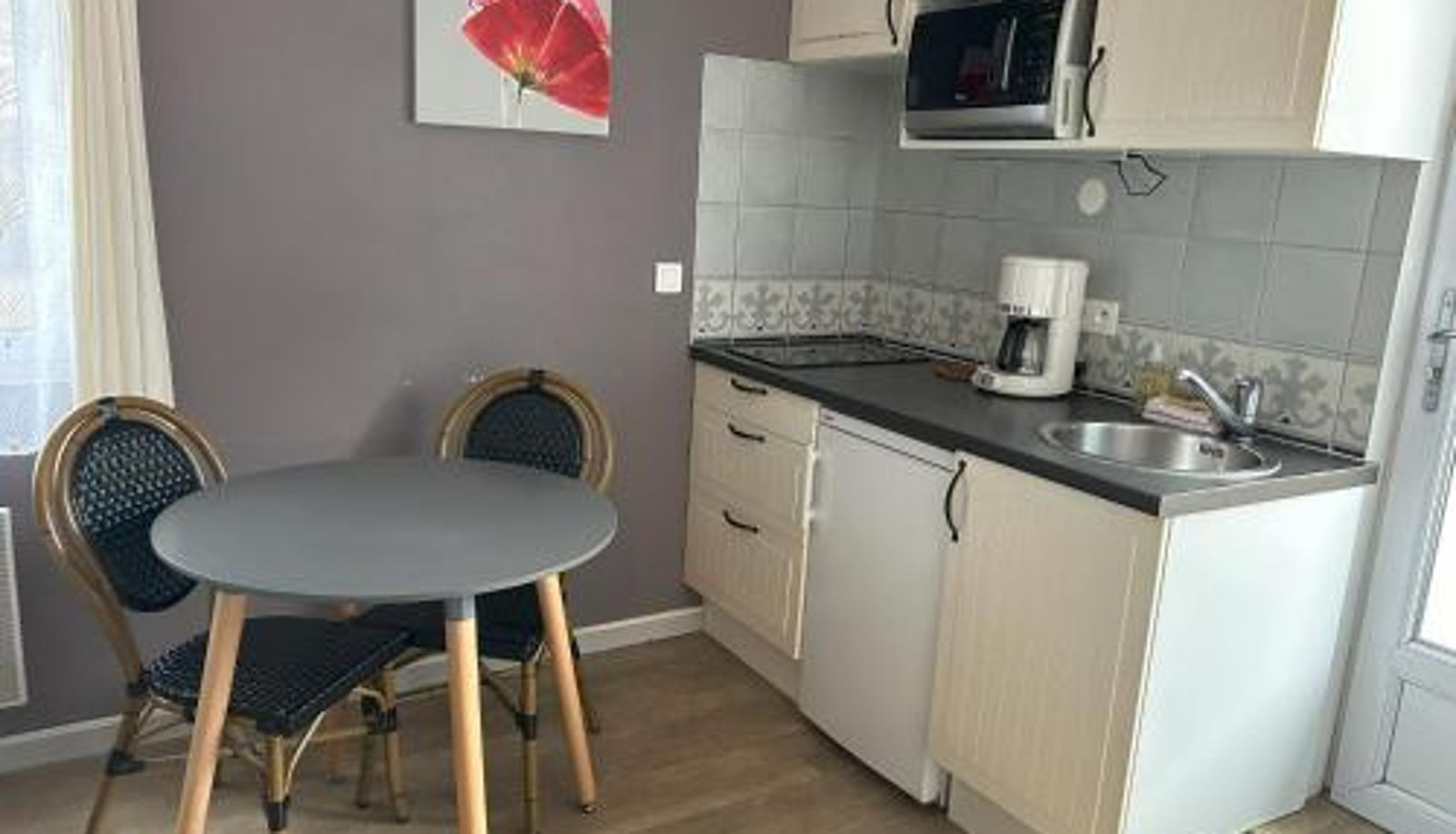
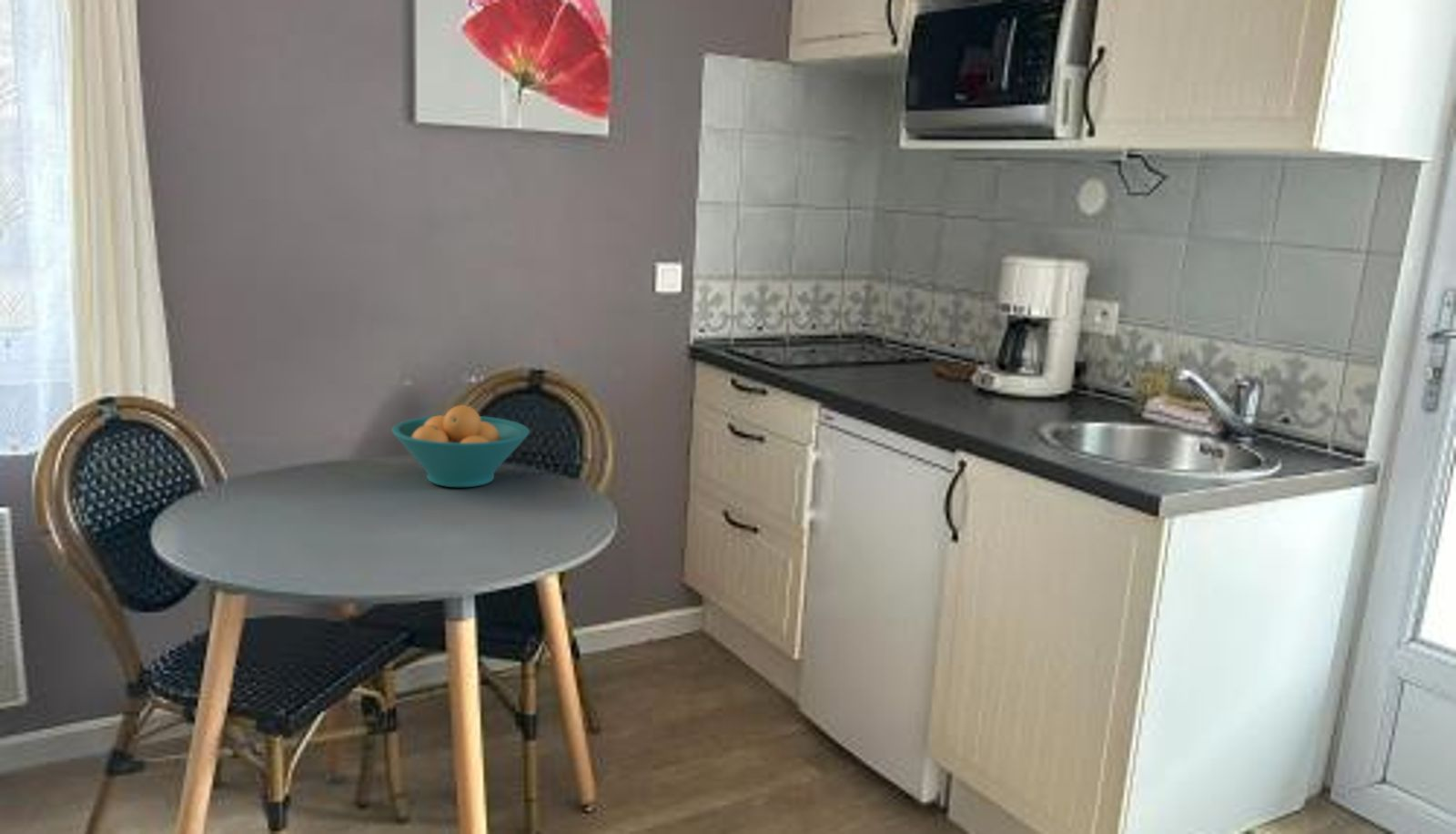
+ fruit bowl (461, 442)
